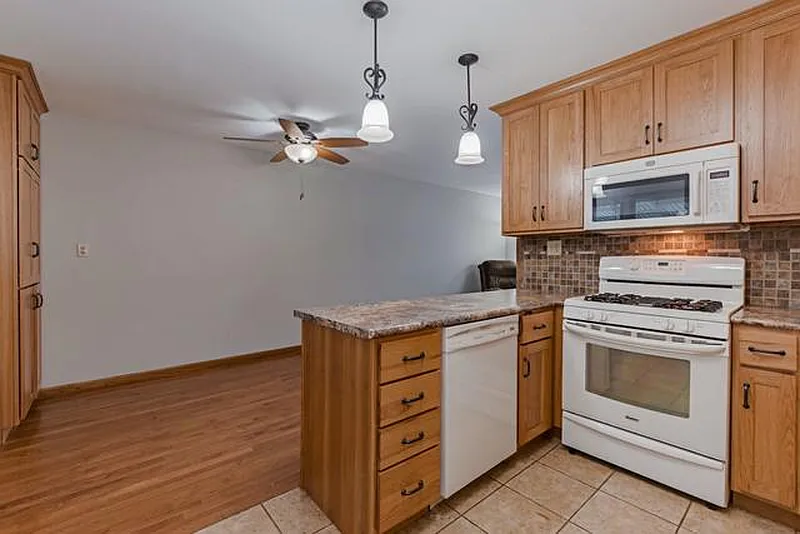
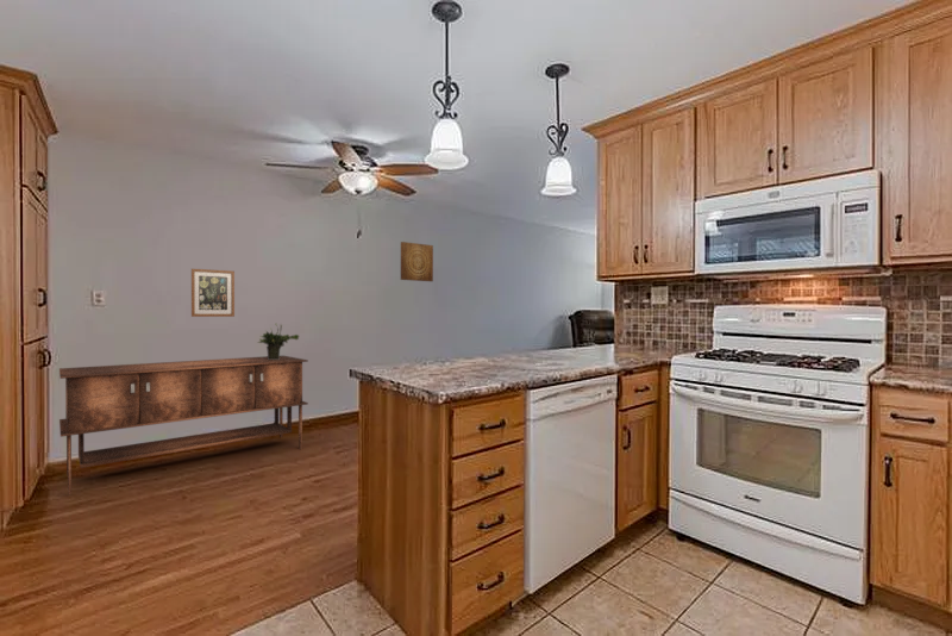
+ sideboard (194, 412)
+ wall art (213, 293)
+ wall art (416, 262)
+ potted plant (280, 341)
